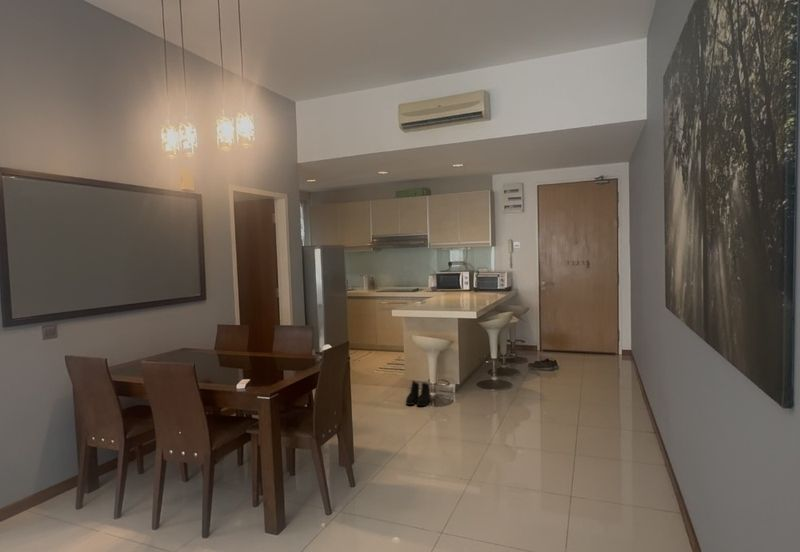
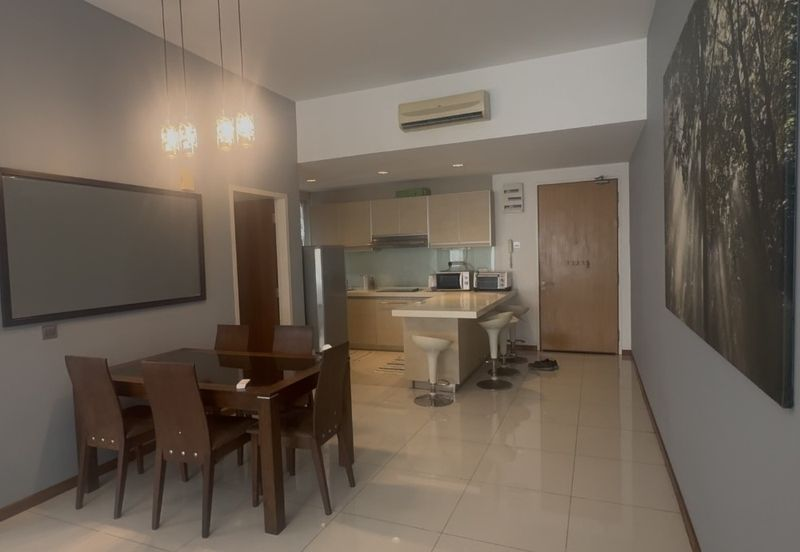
- boots (418, 392)
